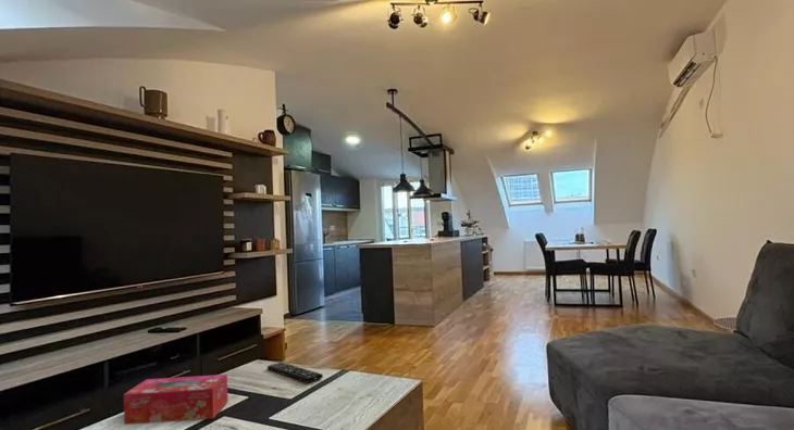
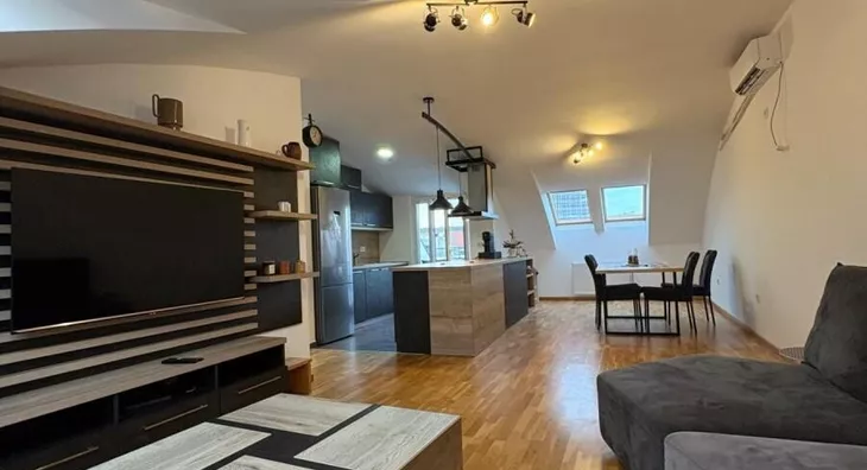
- remote control (294, 370)
- tissue box (178, 397)
